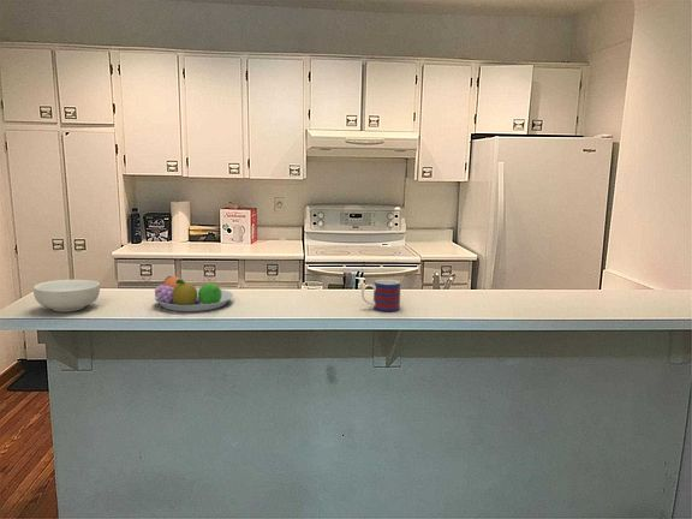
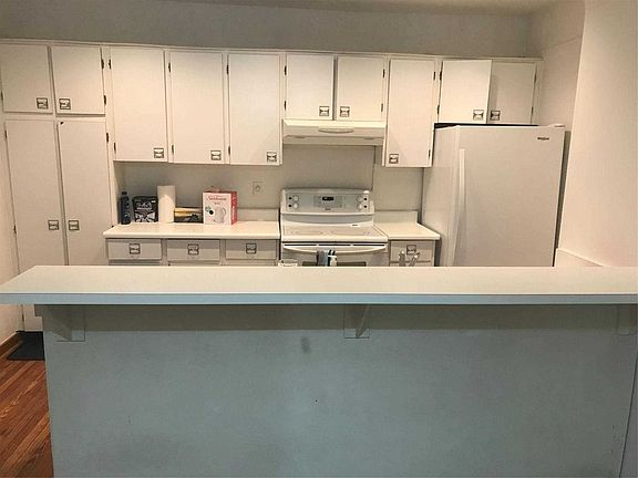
- cereal bowl (67, 296)
- fruit bowl (195, 290)
- mug (380, 294)
